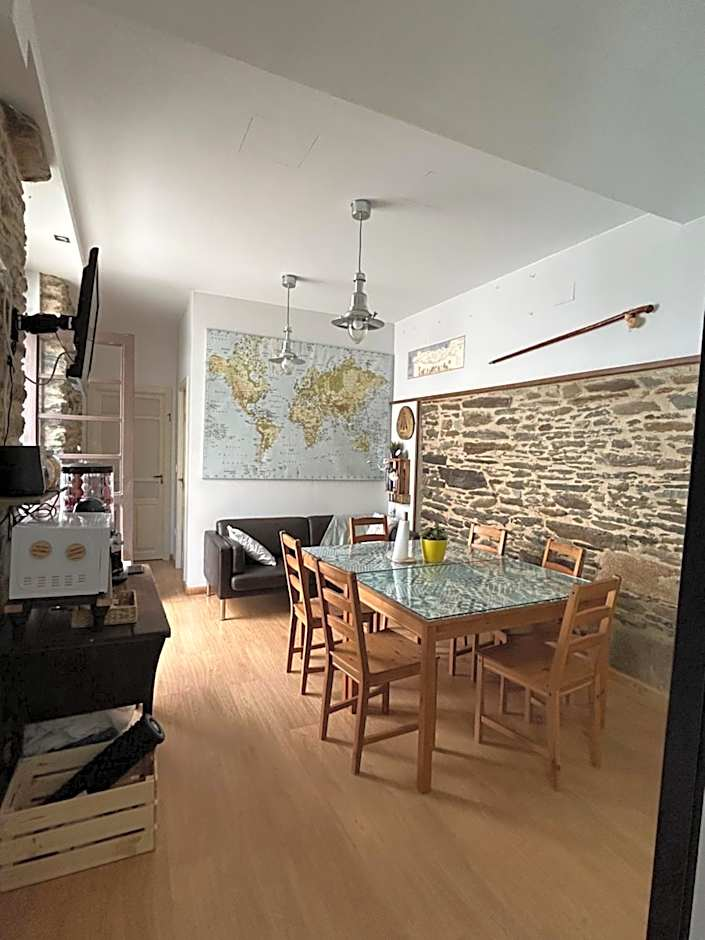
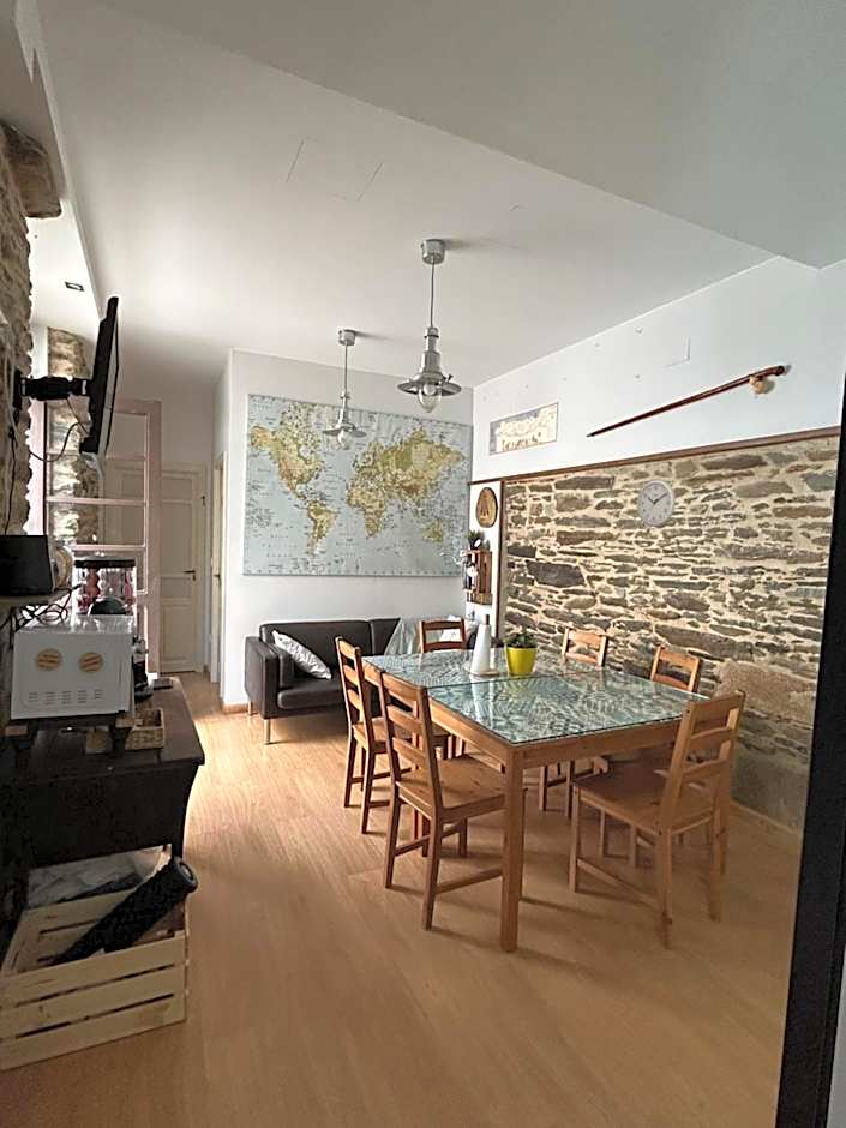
+ wall clock (654, 503)
